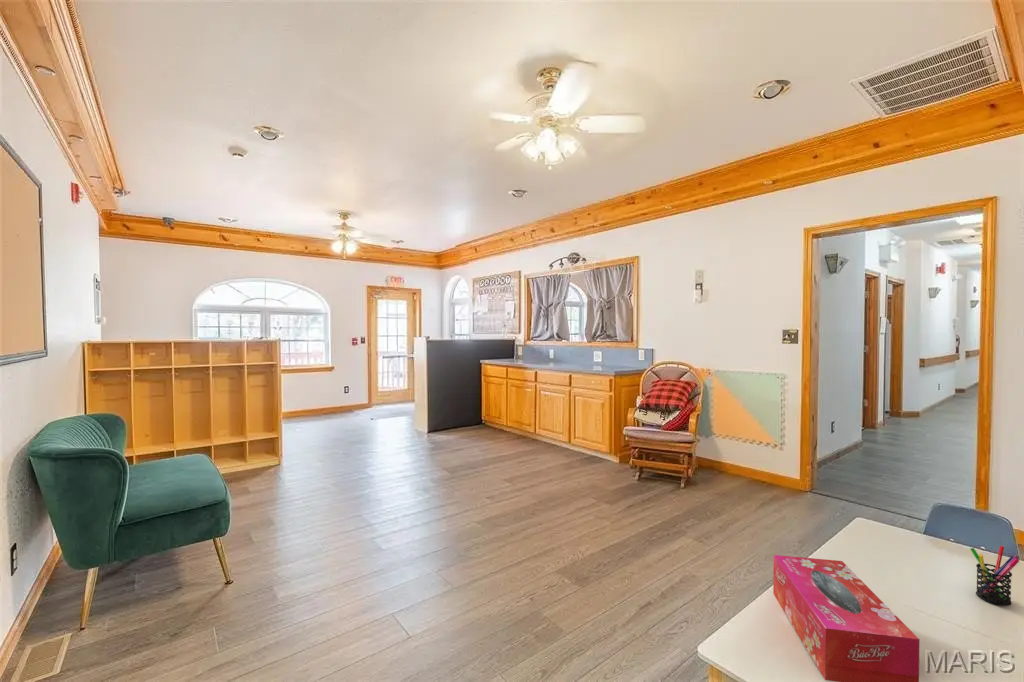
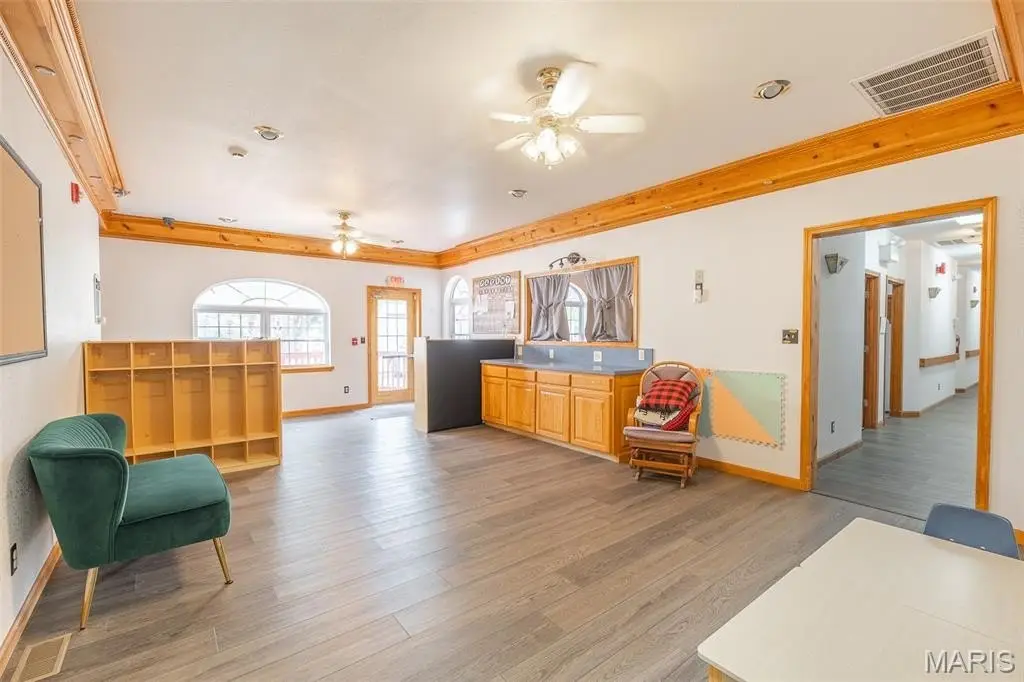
- tissue box (834, 613)
- pen holder (990, 570)
